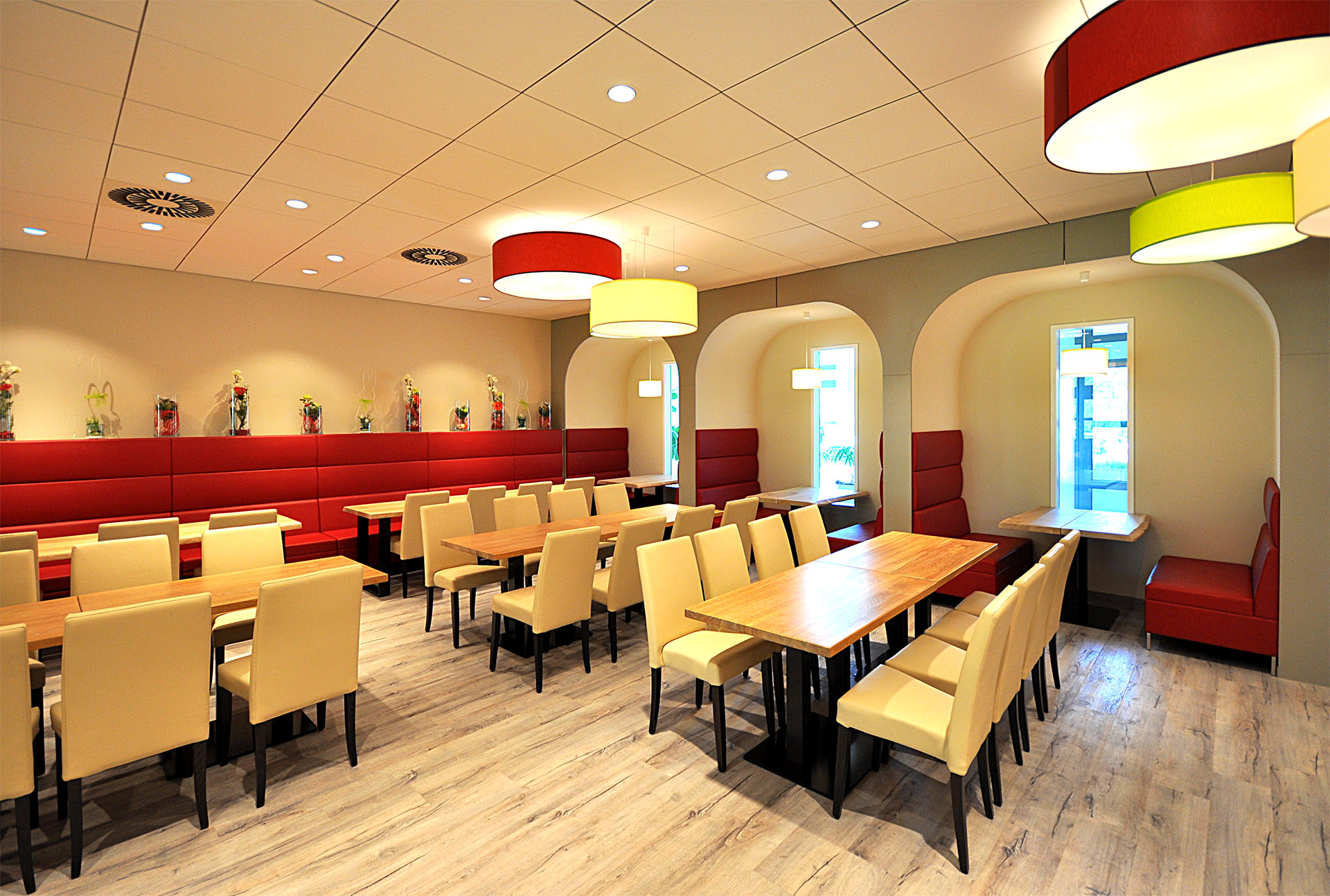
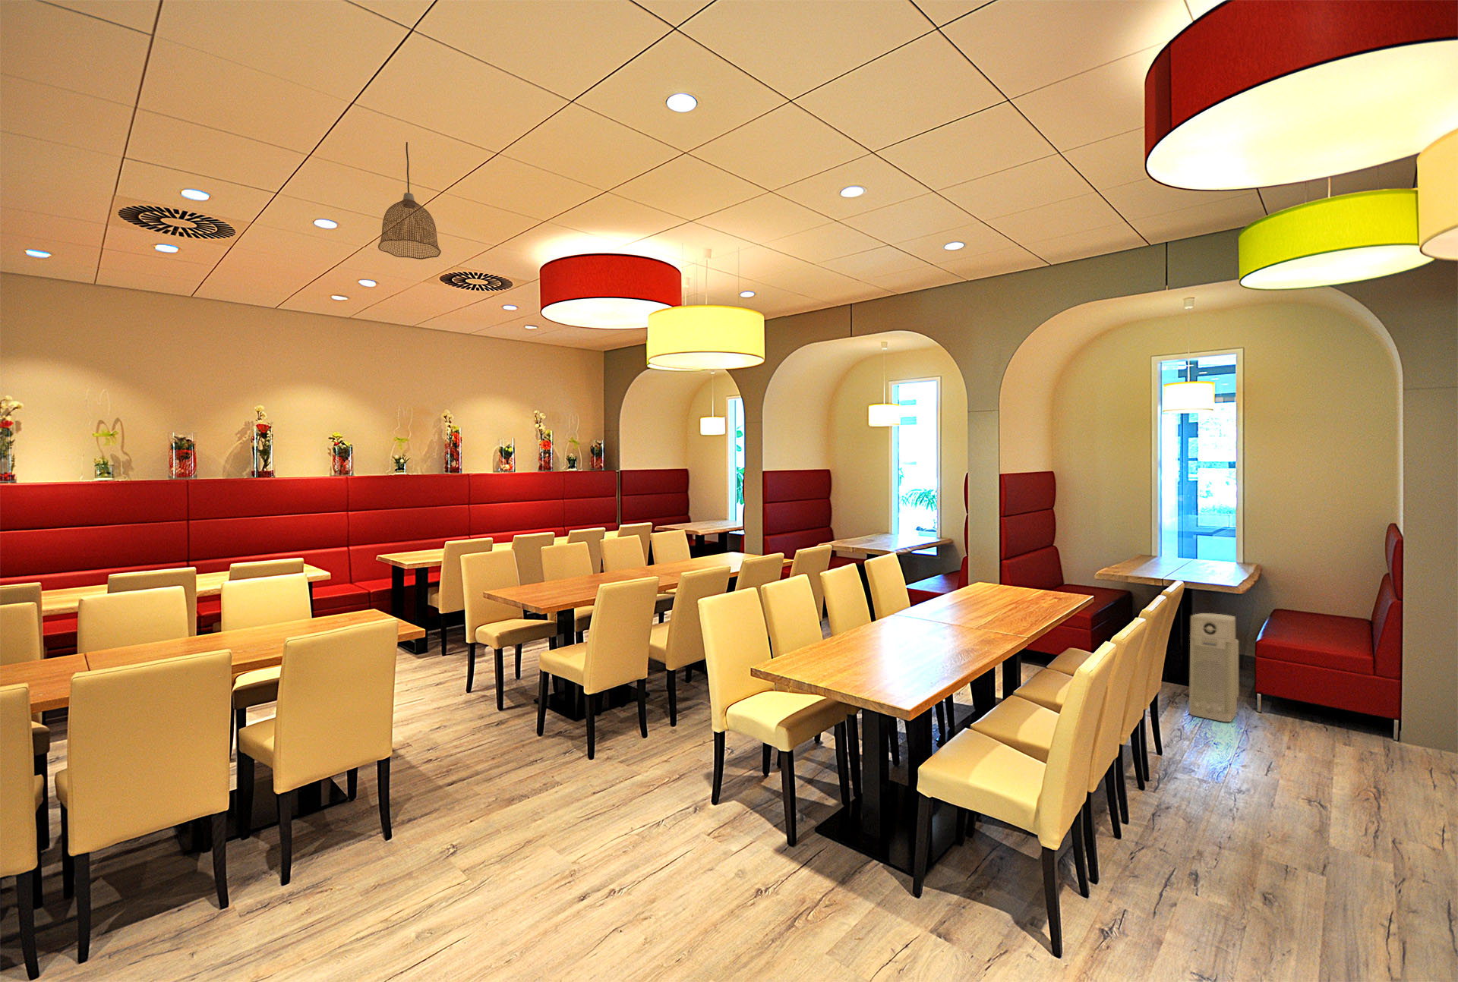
+ pendant lamp (408, 196)
+ air purifier (1215, 663)
